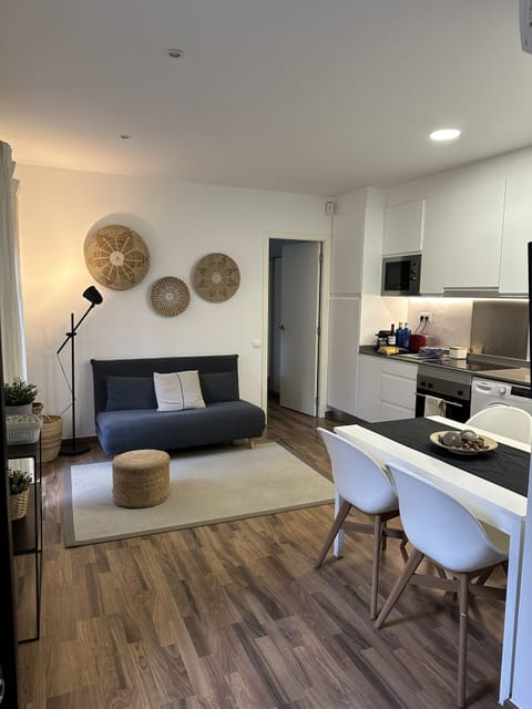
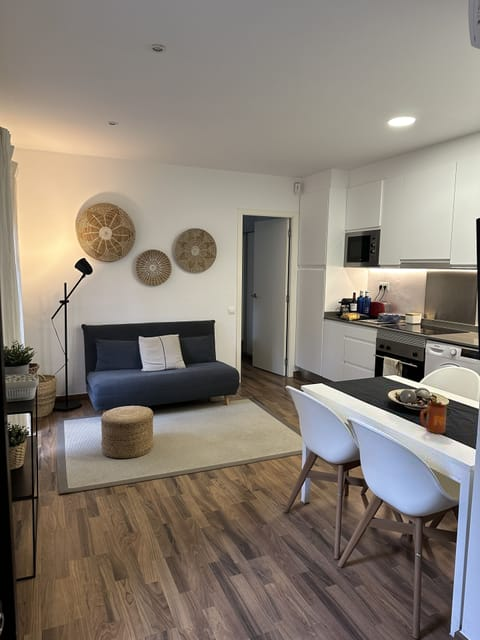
+ mug (432, 418)
